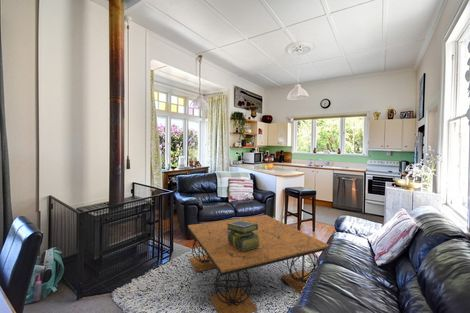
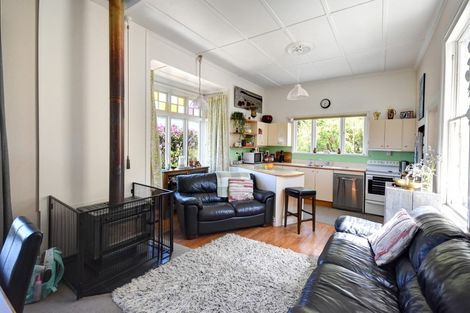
- coffee table (250, 252)
- stack of books (242, 233)
